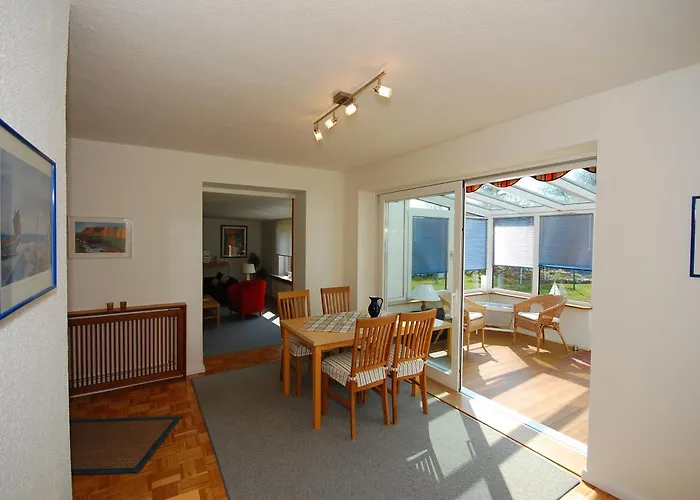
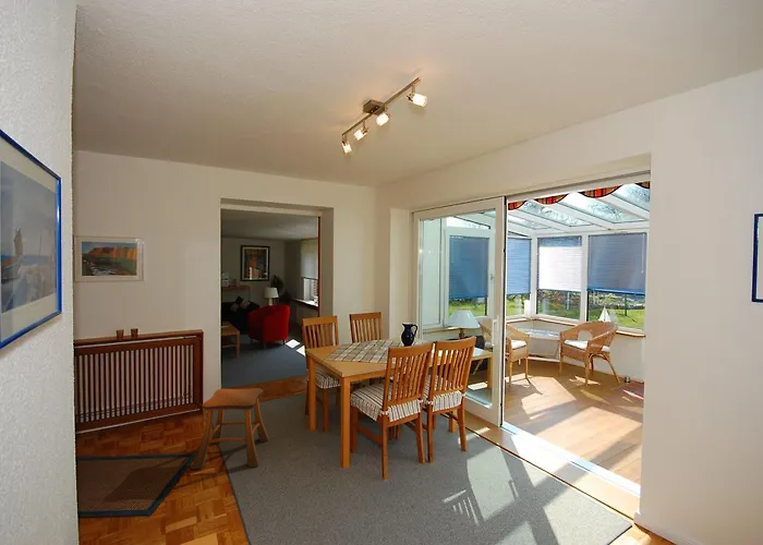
+ stool (233, 423)
